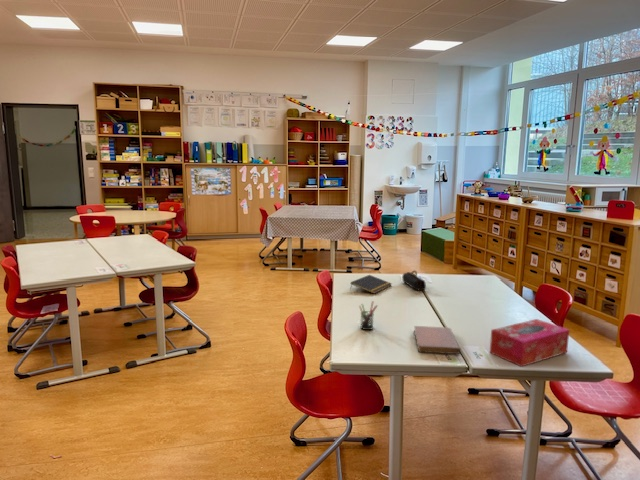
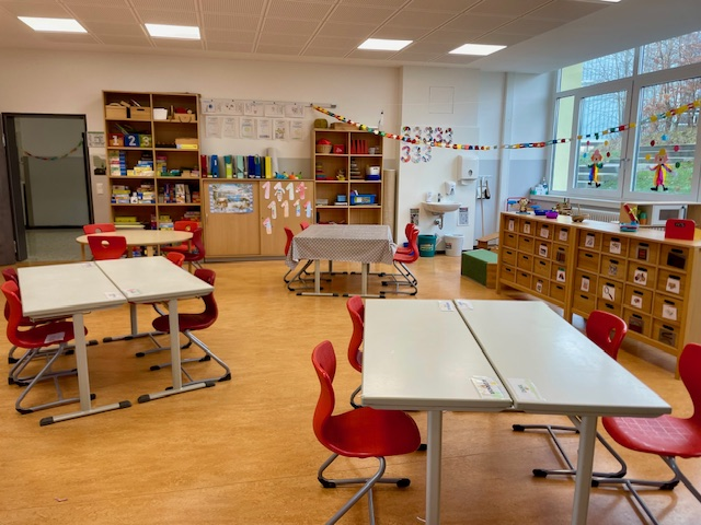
- pen holder (367, 314)
- pencil case (413, 278)
- notebook (435, 339)
- notepad (371, 283)
- tissue box (529, 341)
